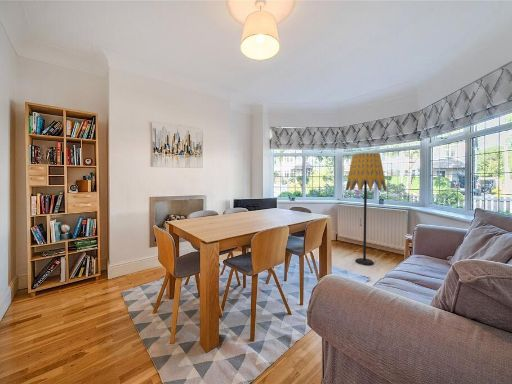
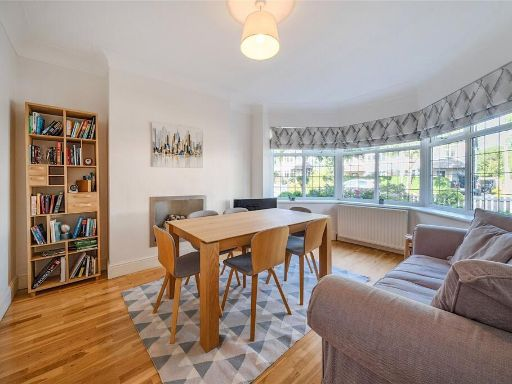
- floor lamp (365, 208)
